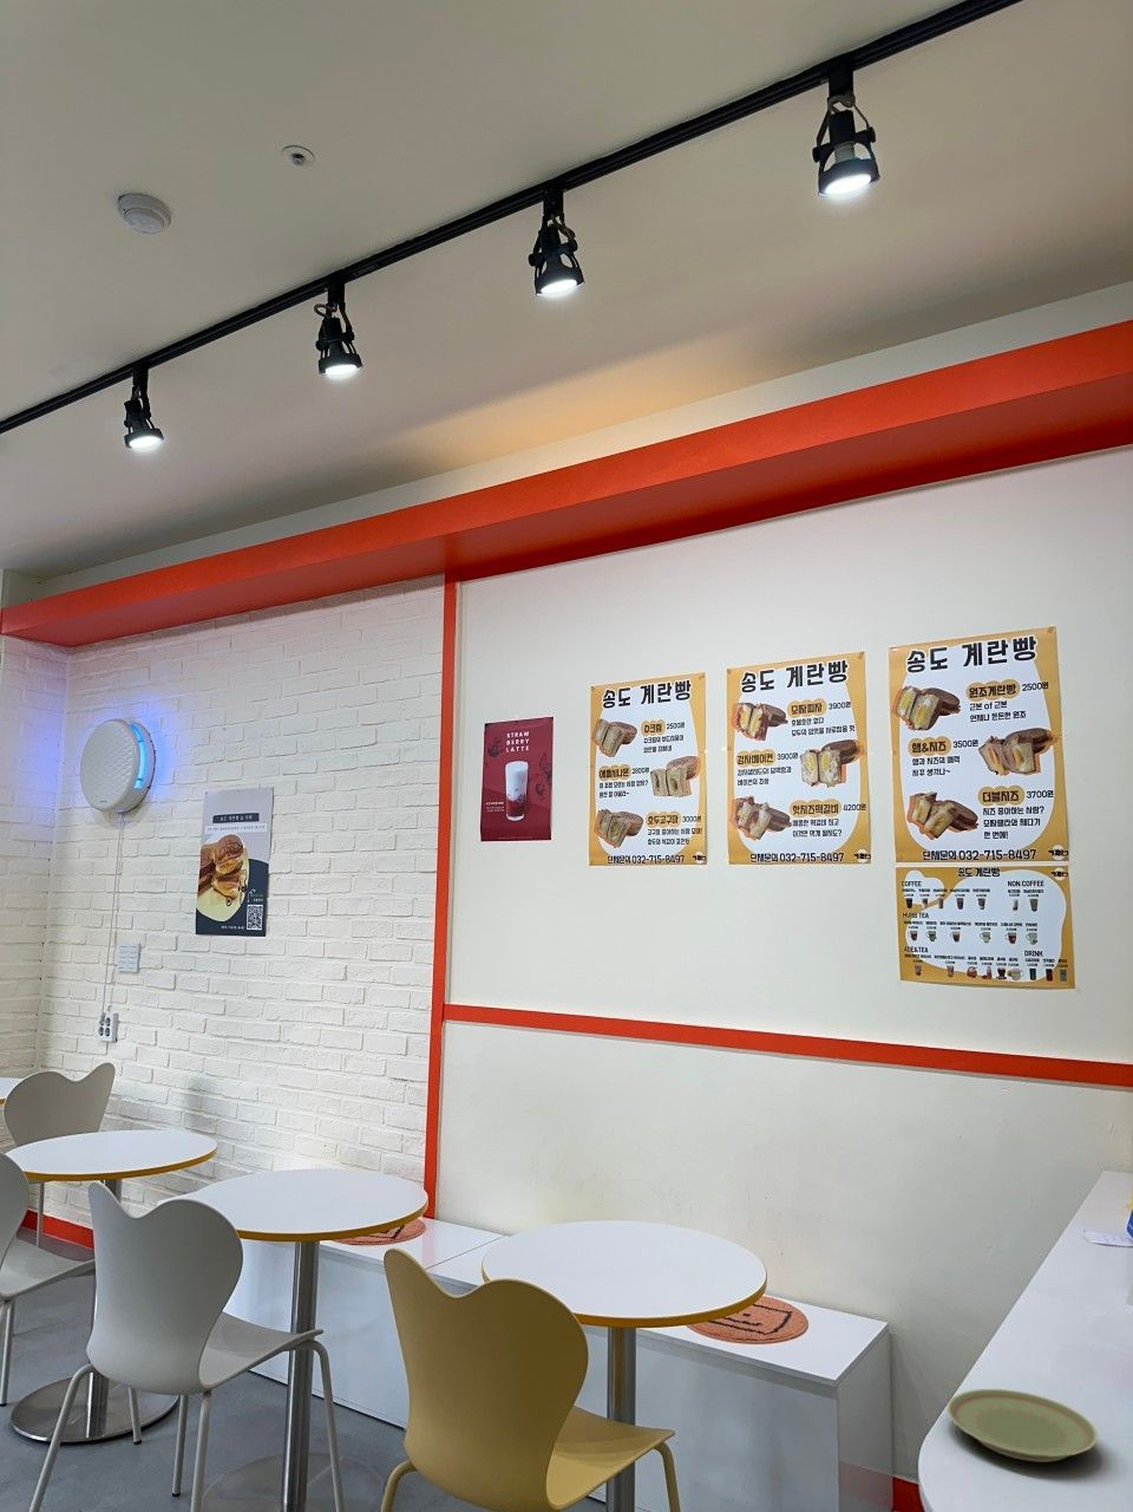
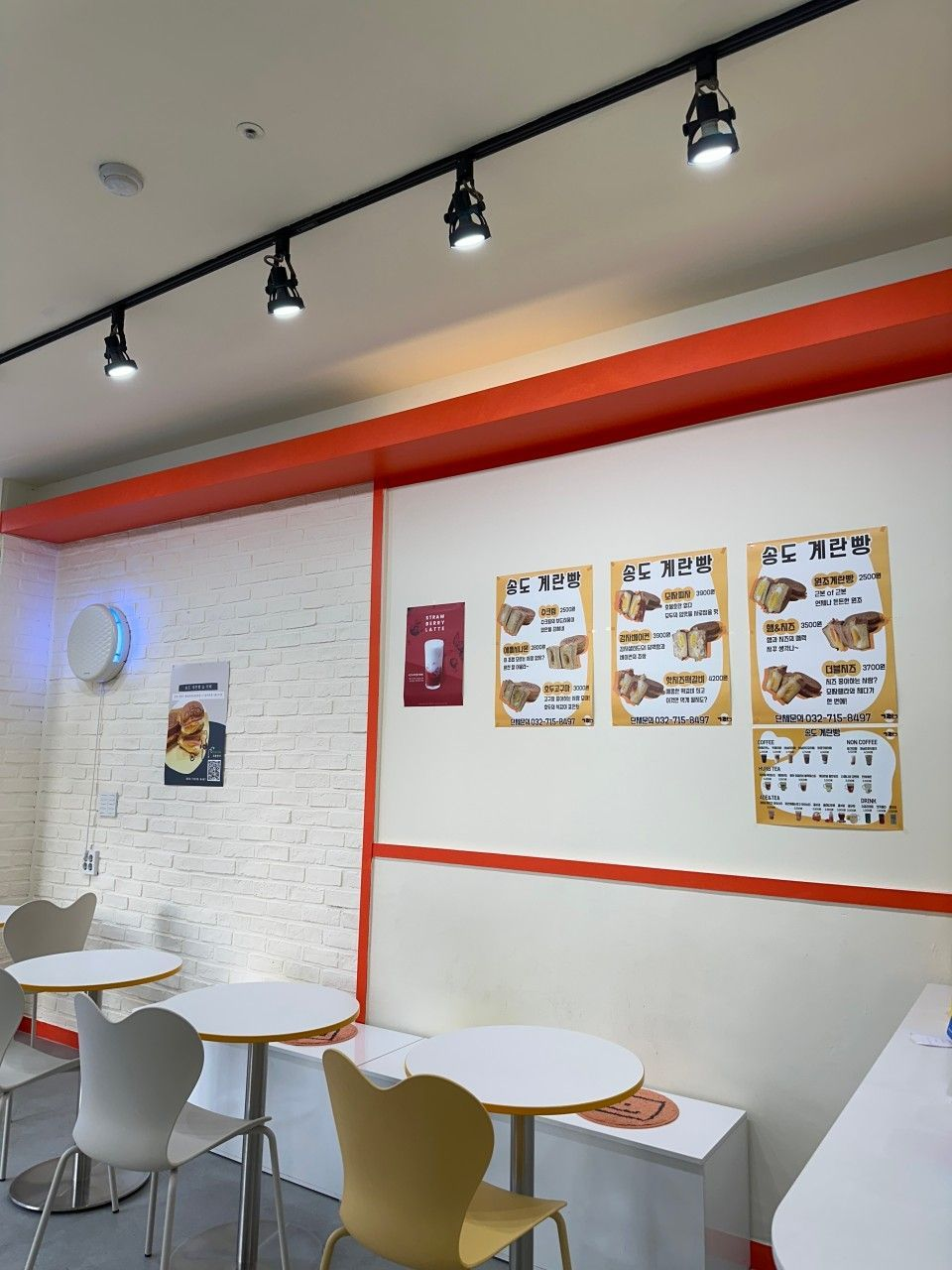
- plate (1020, 1429)
